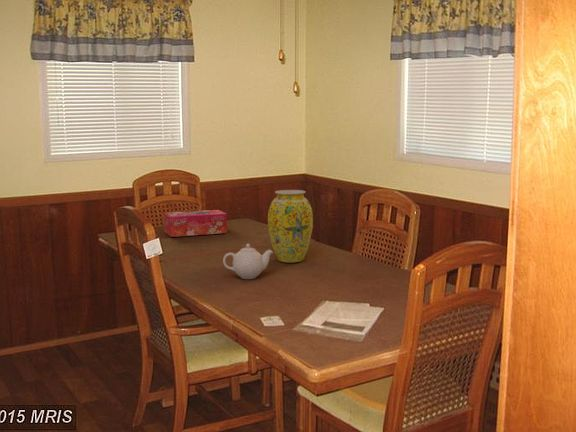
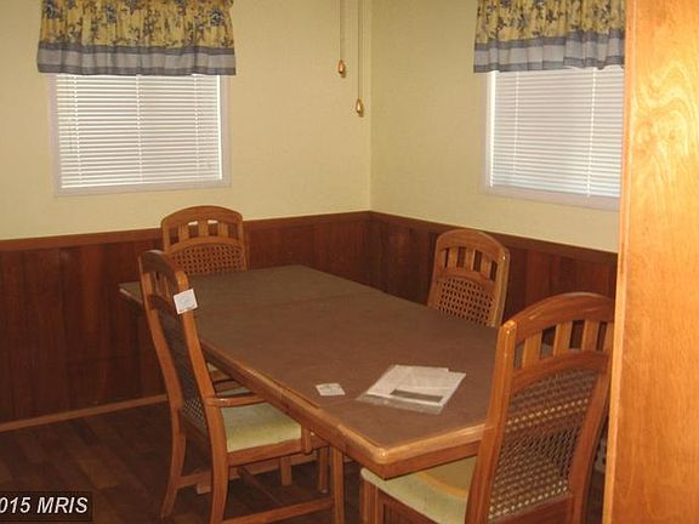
- teapot (248, 260)
- tissue box (195, 222)
- vase (290, 226)
